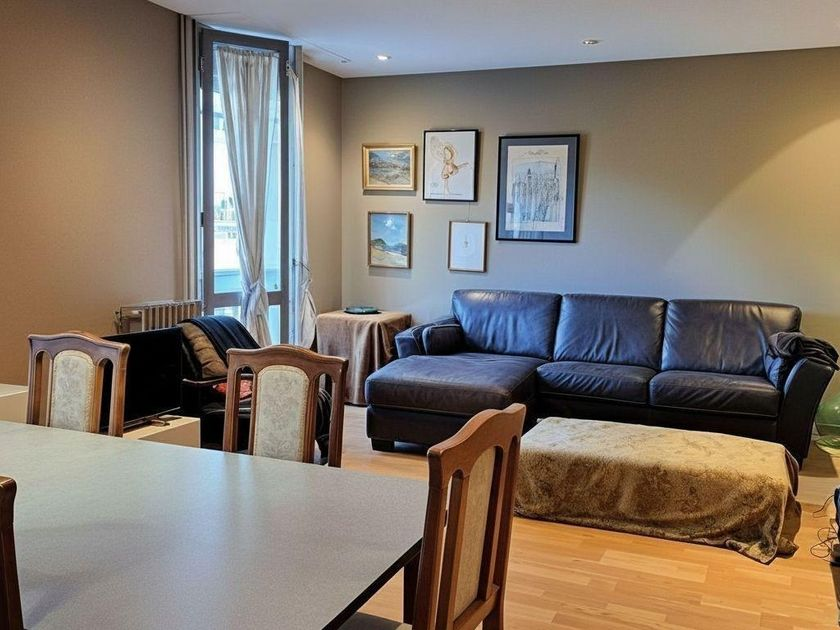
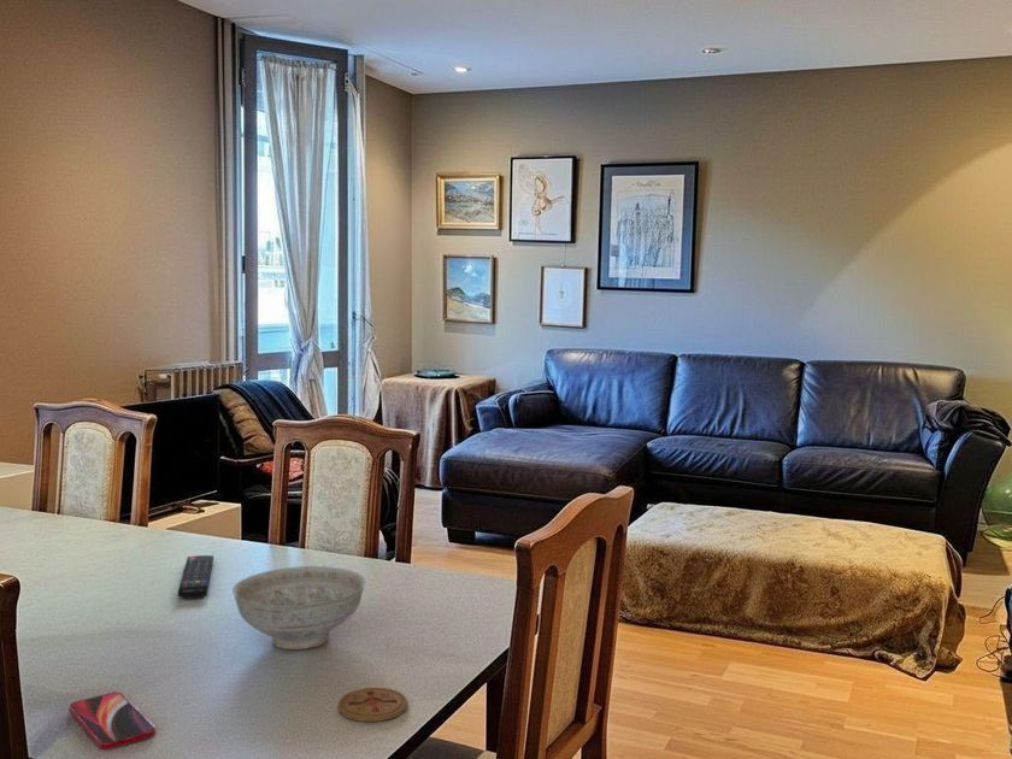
+ remote control (196, 575)
+ coaster (372, 704)
+ smartphone (111, 718)
+ decorative bowl (299, 611)
